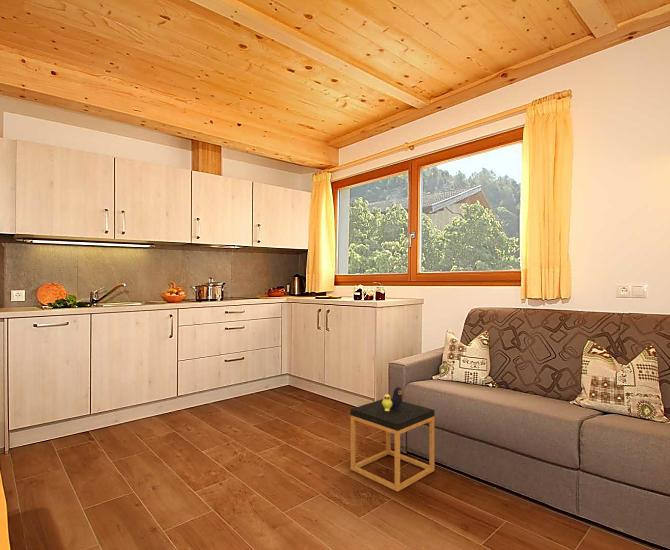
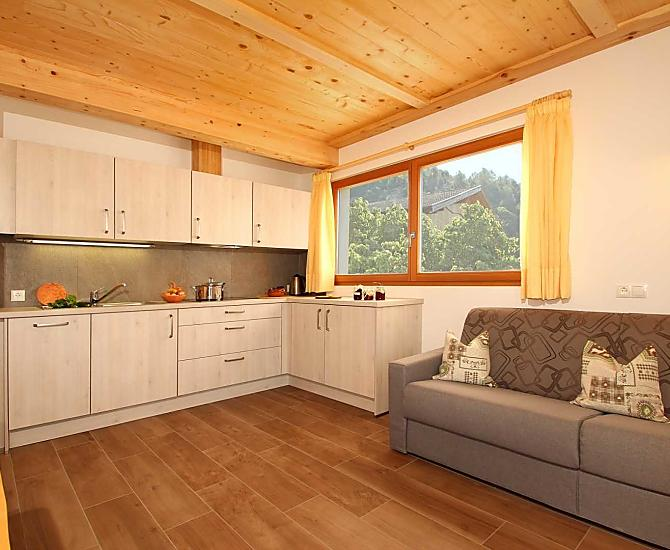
- side table (392, 428)
